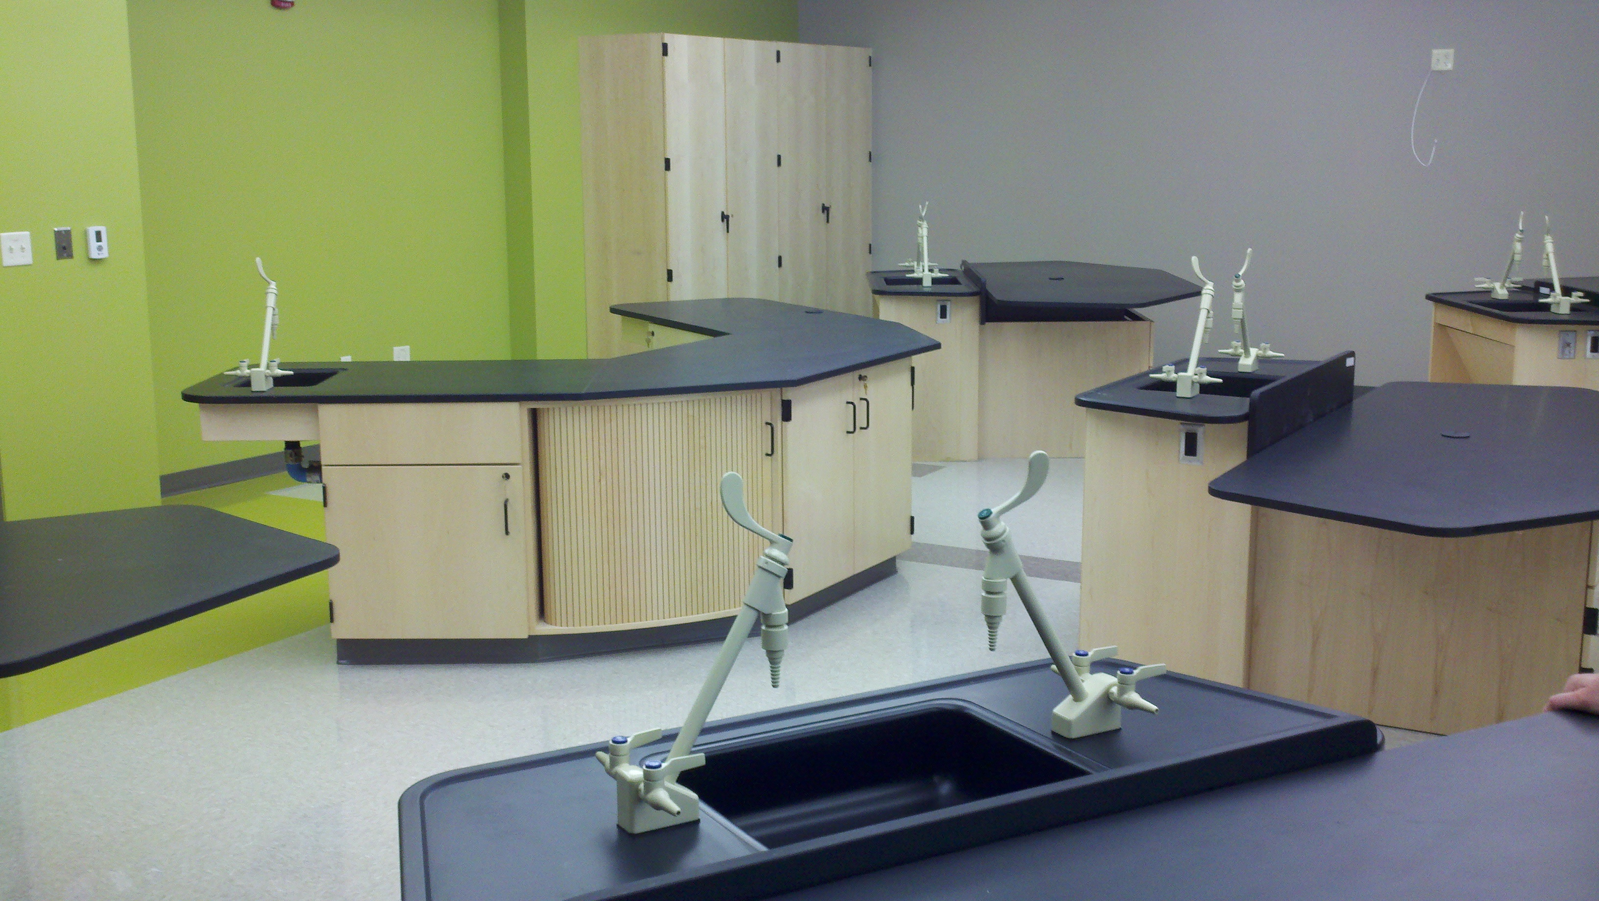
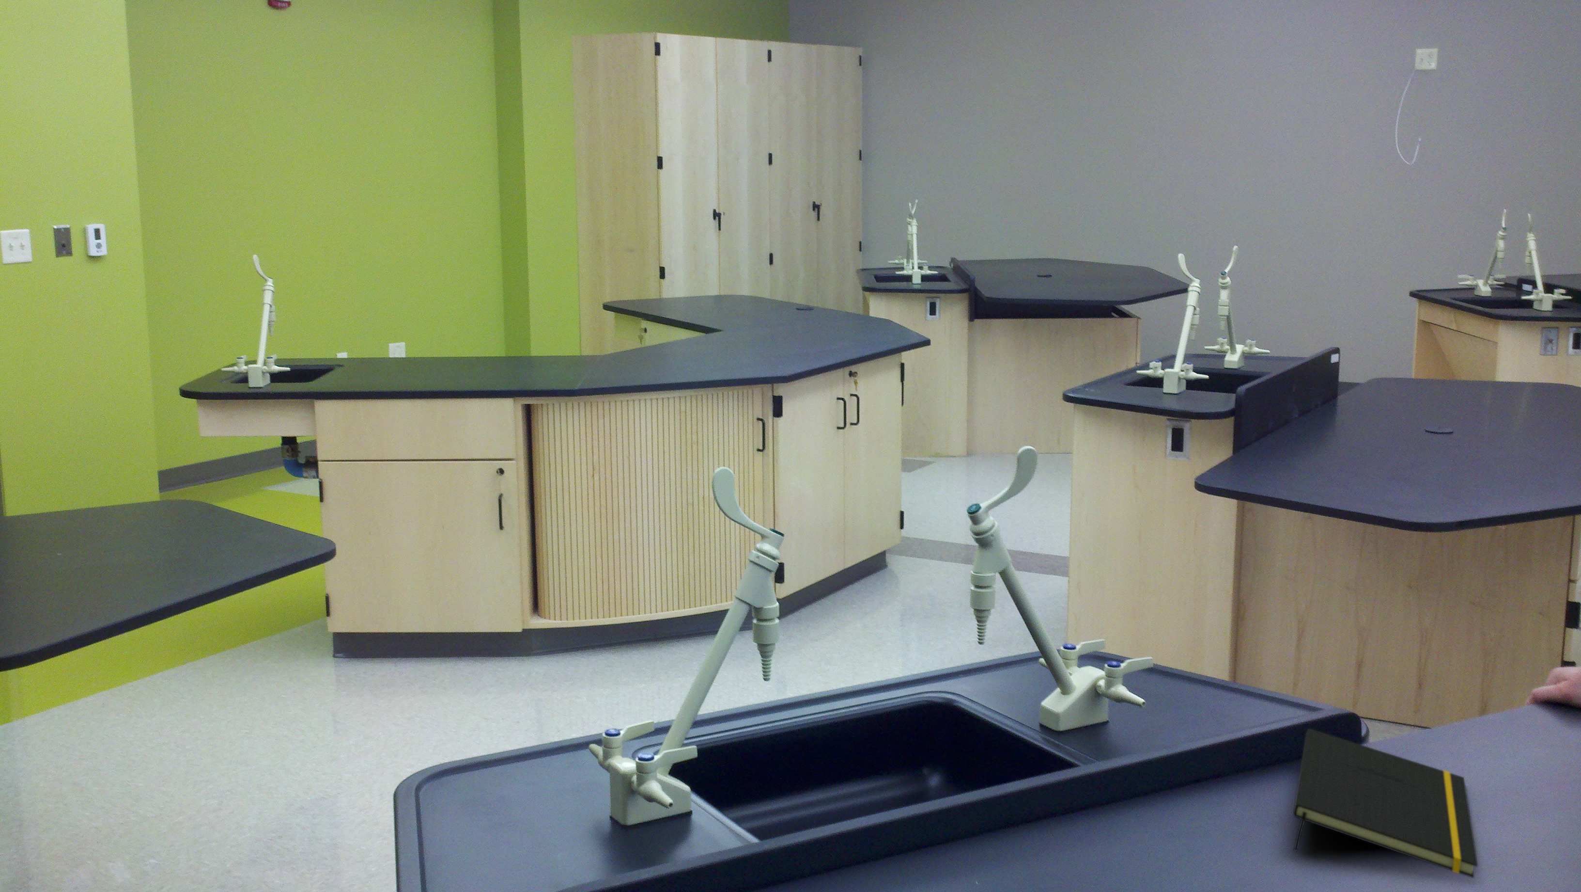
+ notepad (1383, 795)
